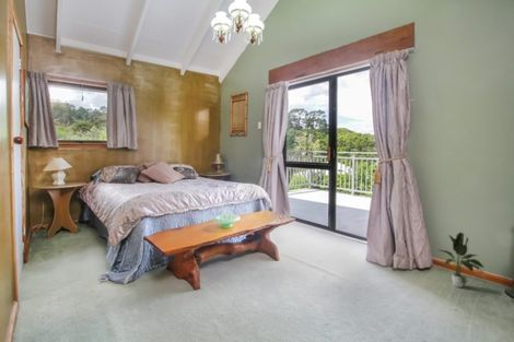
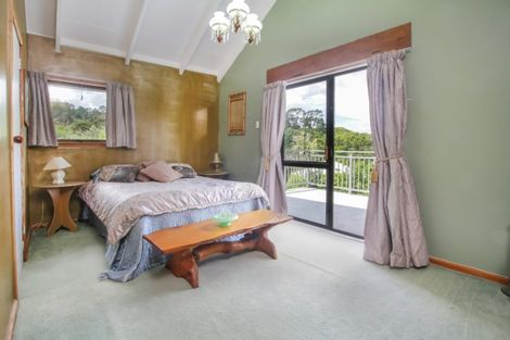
- potted plant (460, 260)
